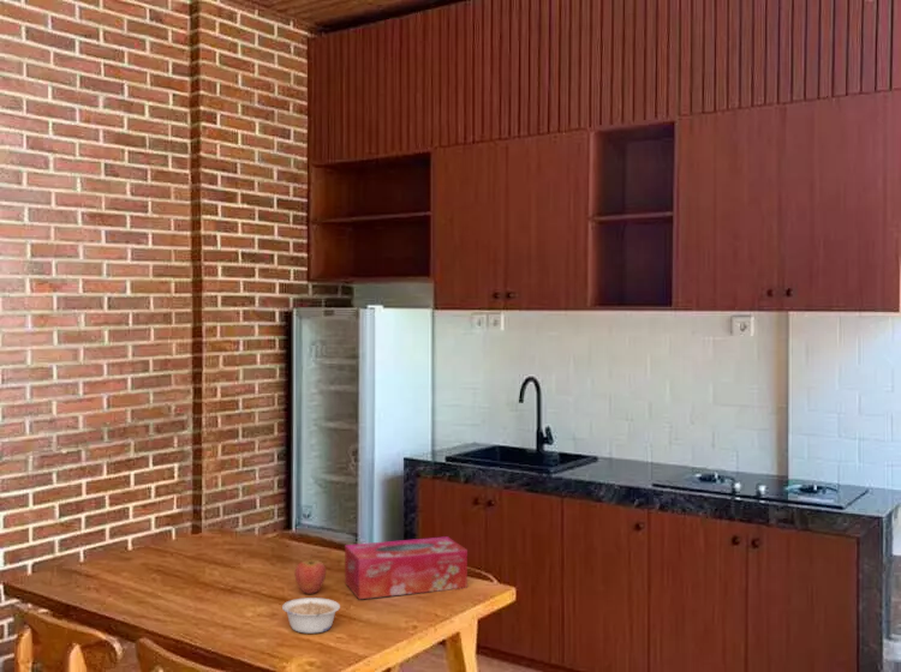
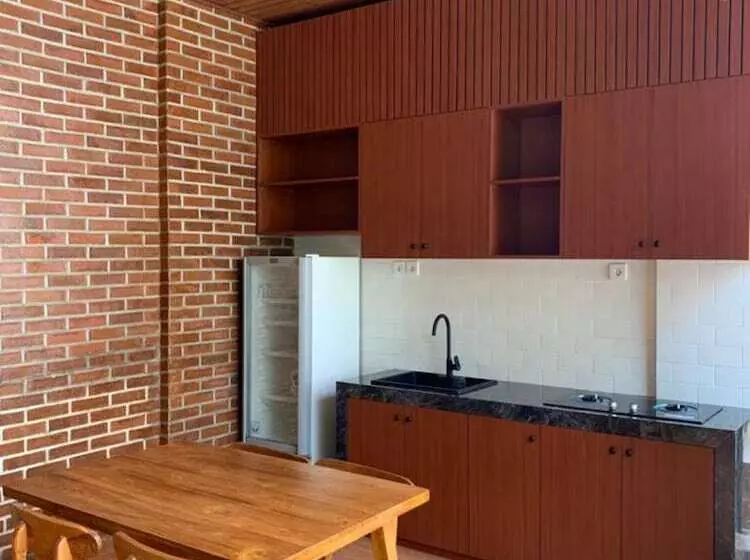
- fruit (310, 572)
- legume (312, 614)
- tissue box (405, 565)
